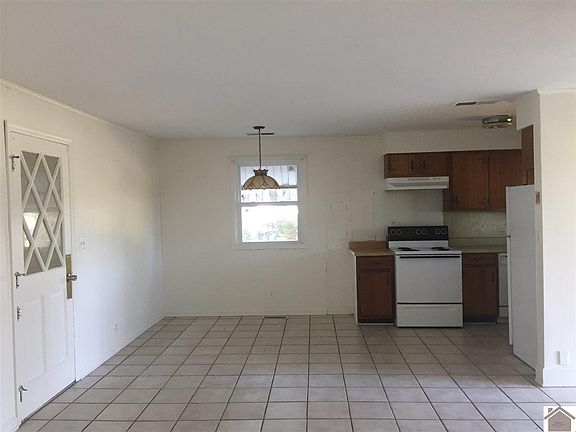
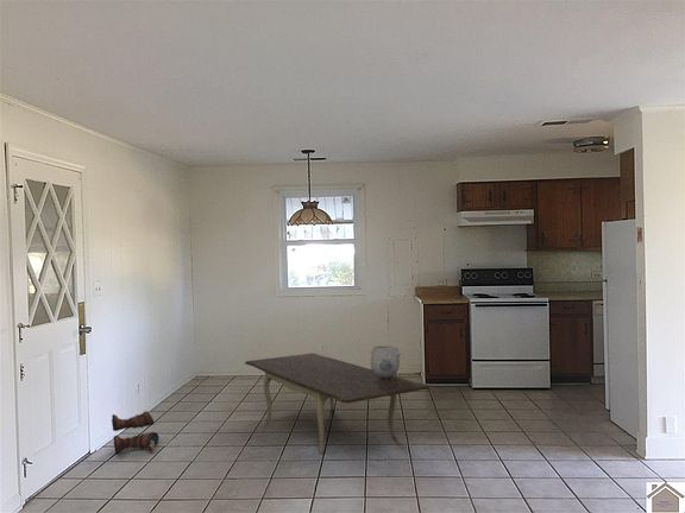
+ ceramic pot (384, 361)
+ boots (134, 428)
+ dining table (326, 399)
